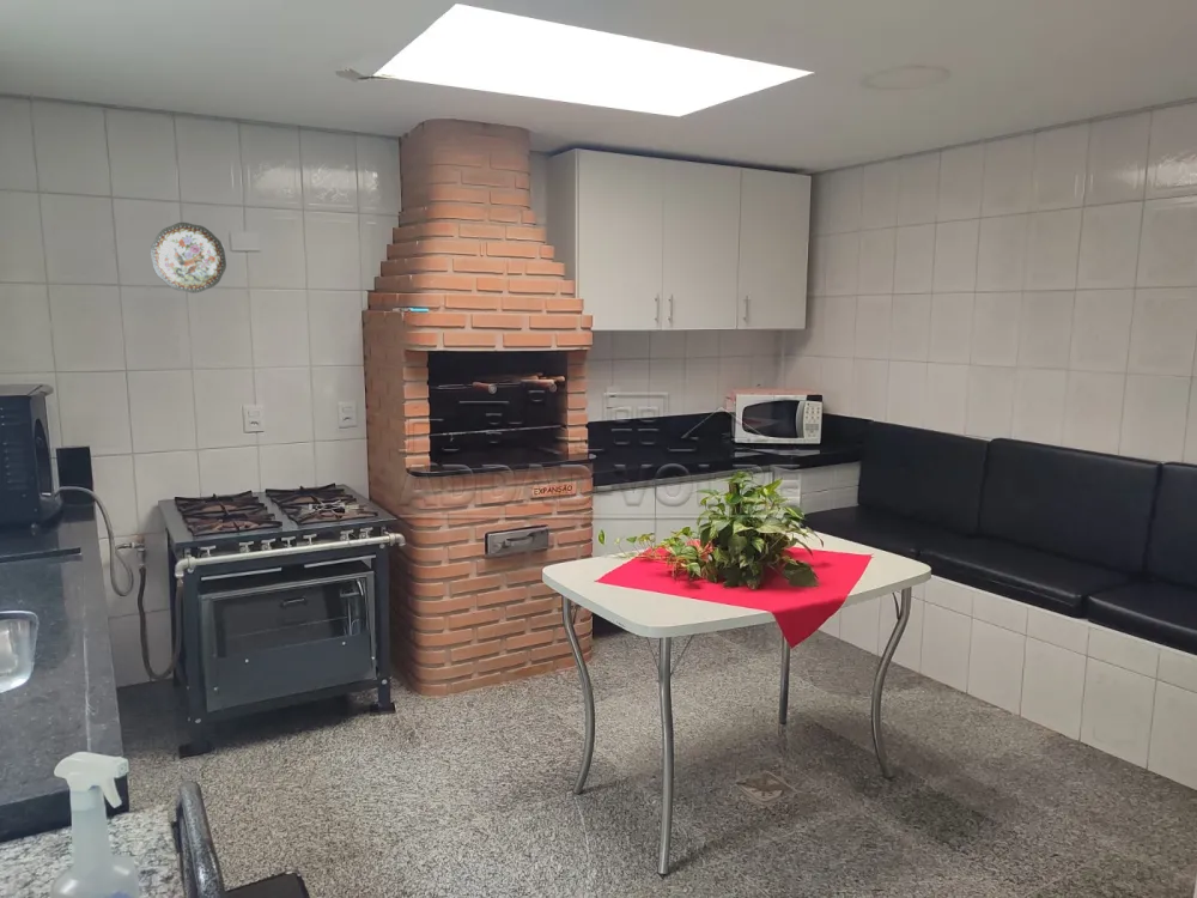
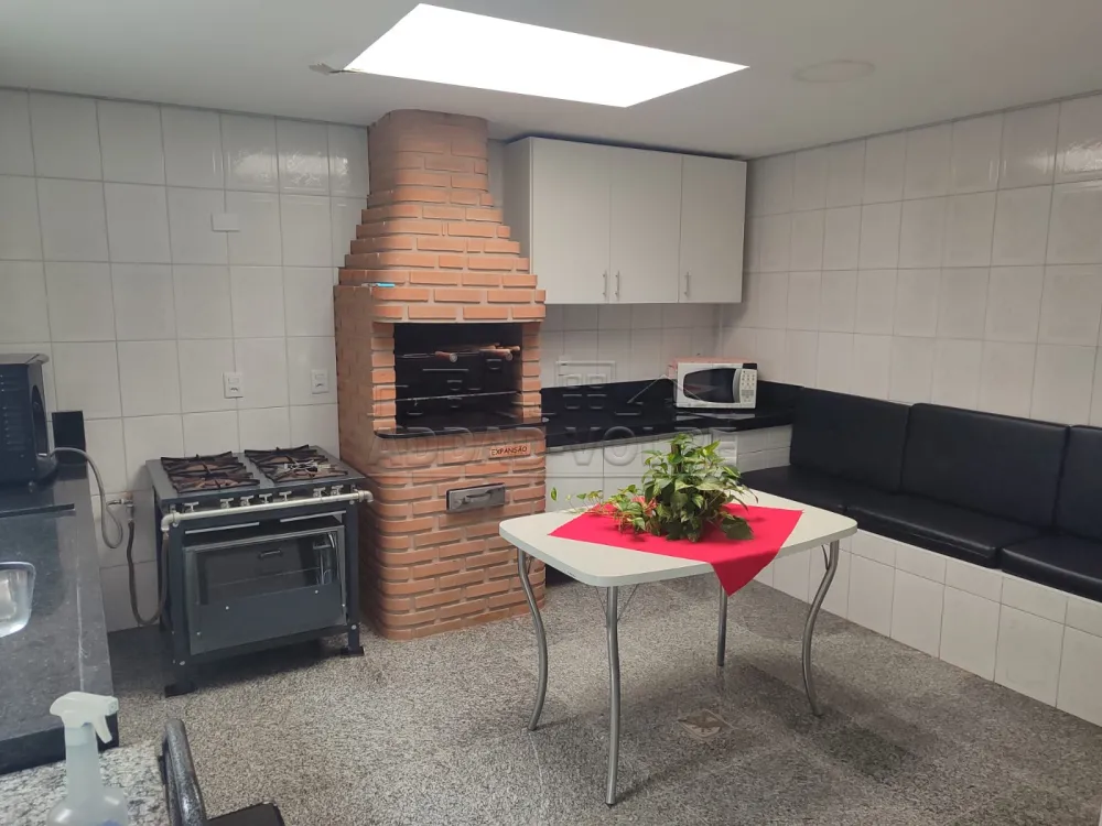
- decorative plate (189, 257)
